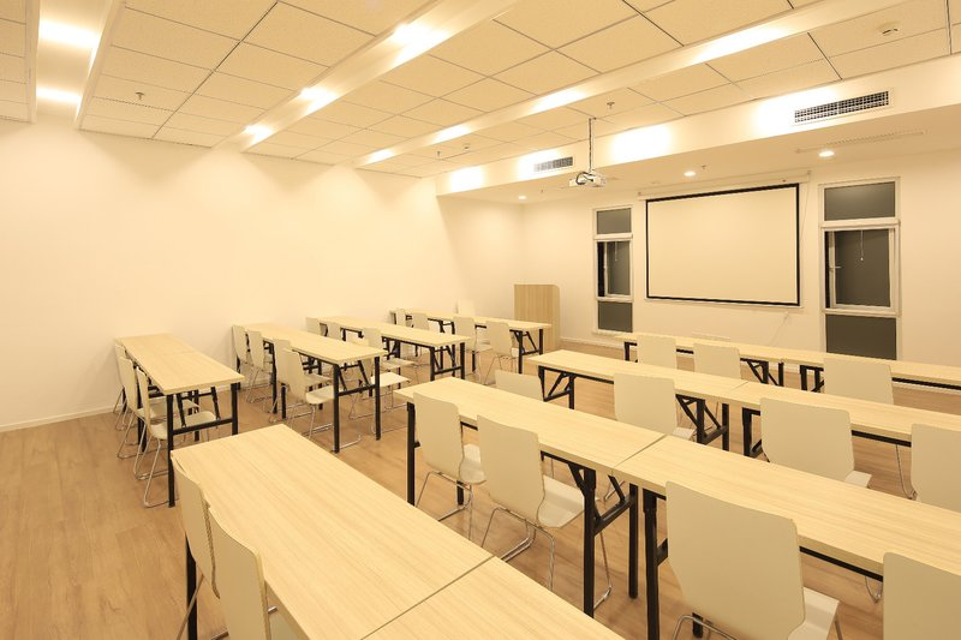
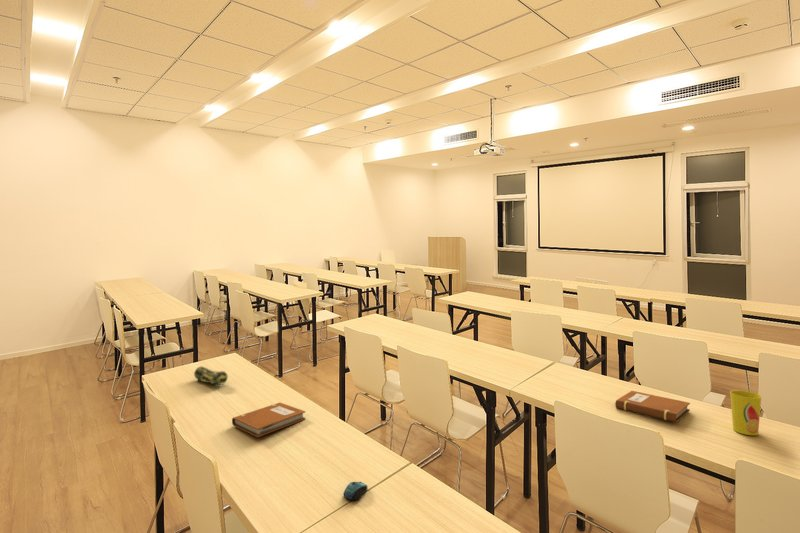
+ notebook (650, 405)
+ notebook (270, 417)
+ cup (745, 412)
+ pencil case (211, 376)
+ computer mouse (355, 486)
